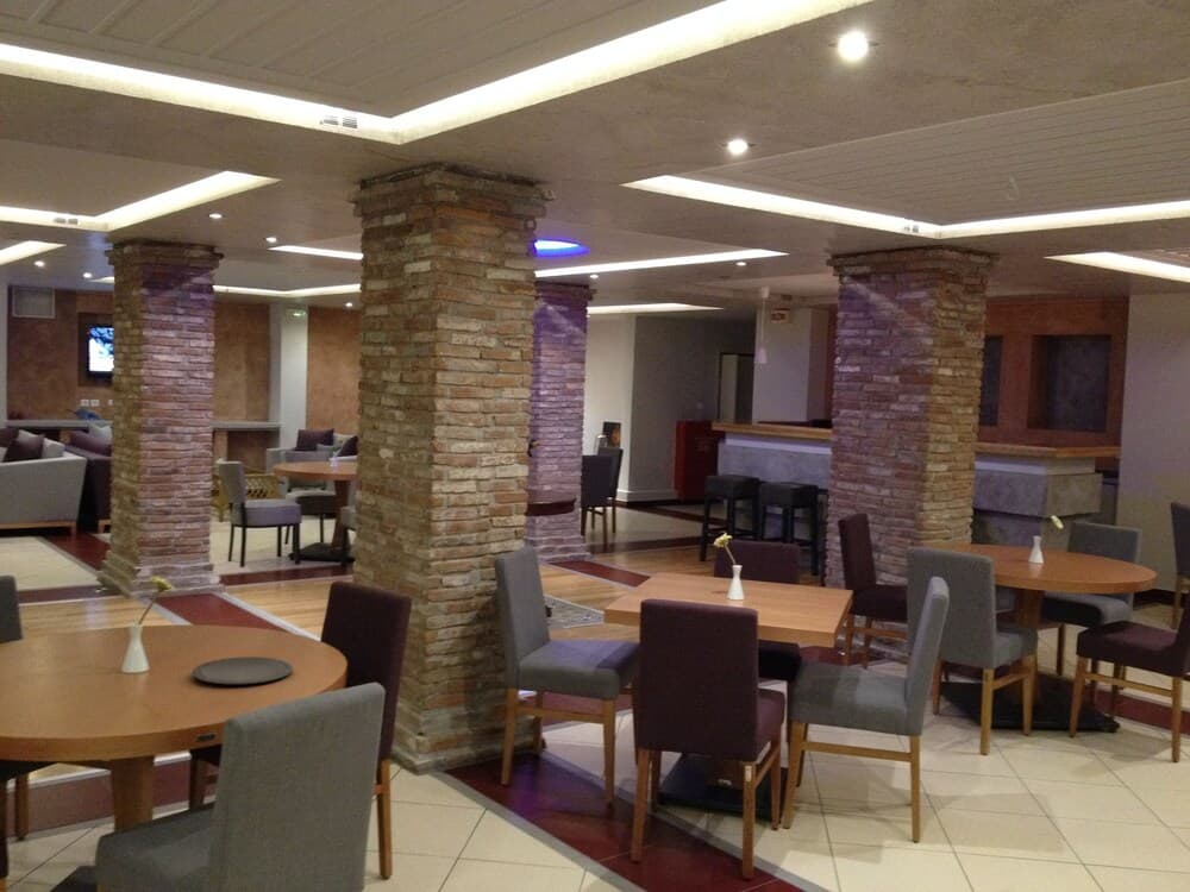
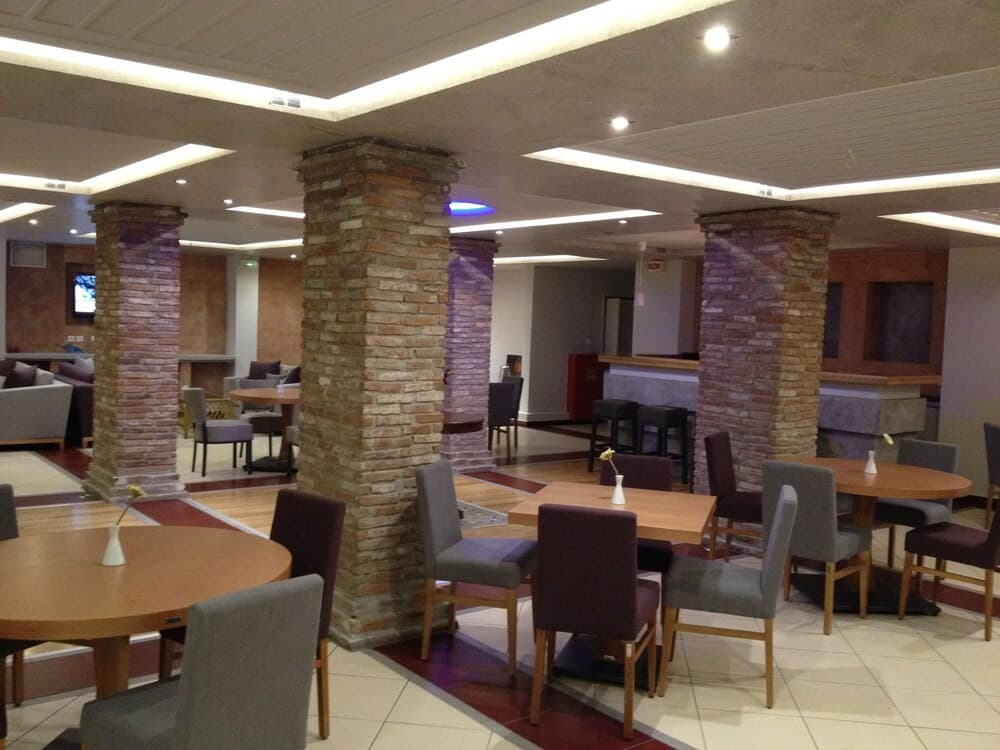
- plate (243, 671)
